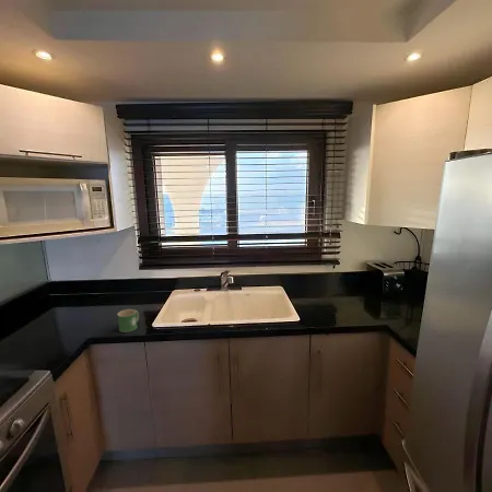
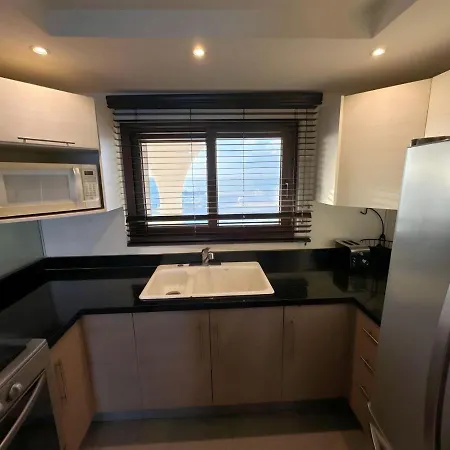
- mug (129, 319)
